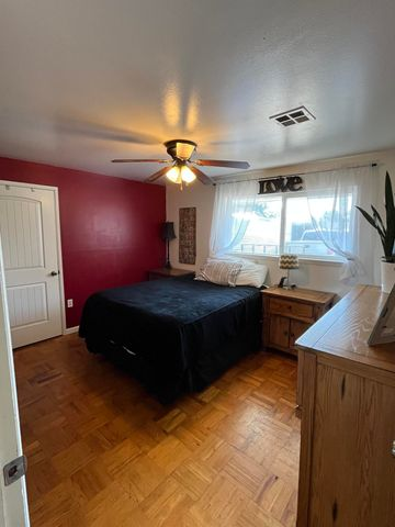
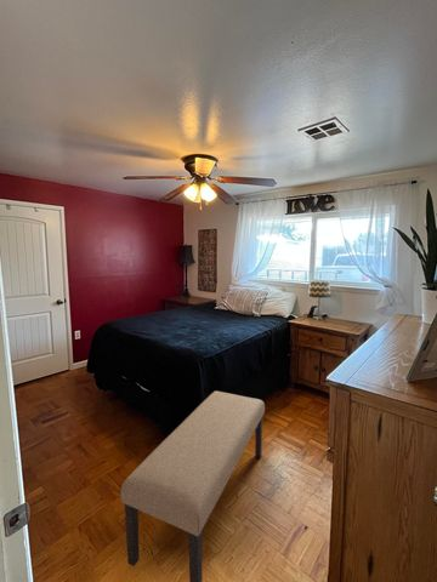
+ bench (209, 462)
